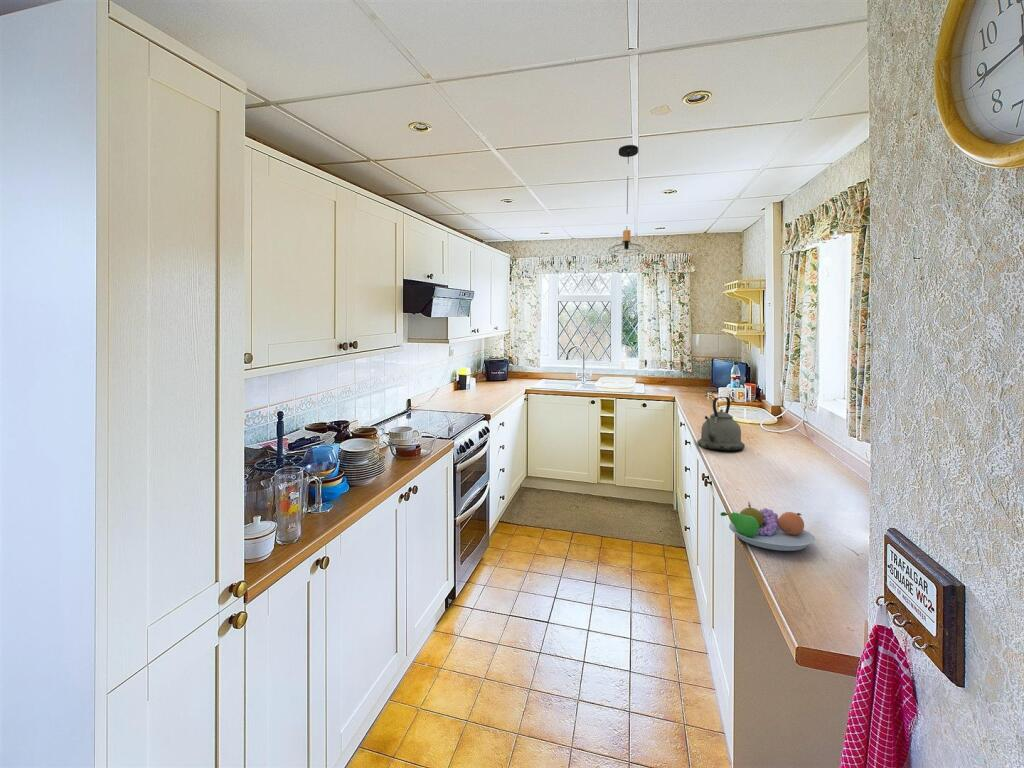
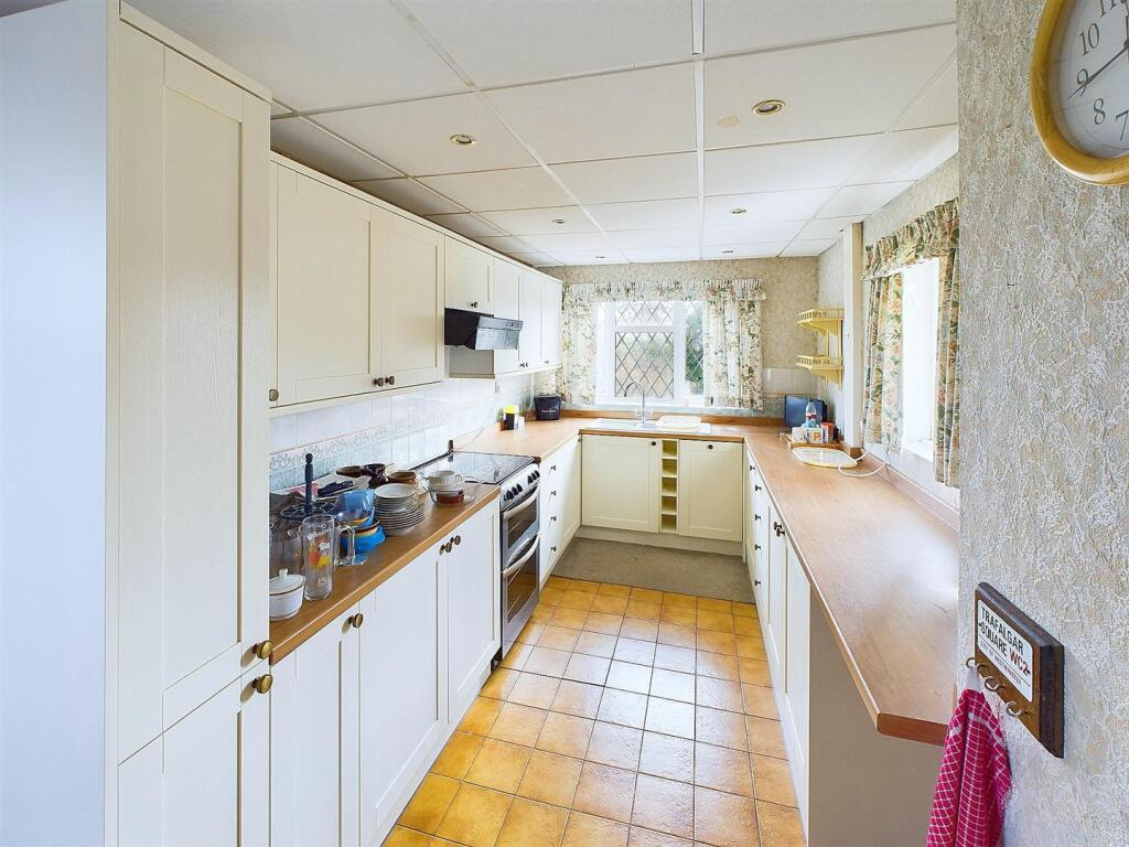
- kettle (721, 422)
- pendant light (627, 205)
- fruit bowl (766, 523)
